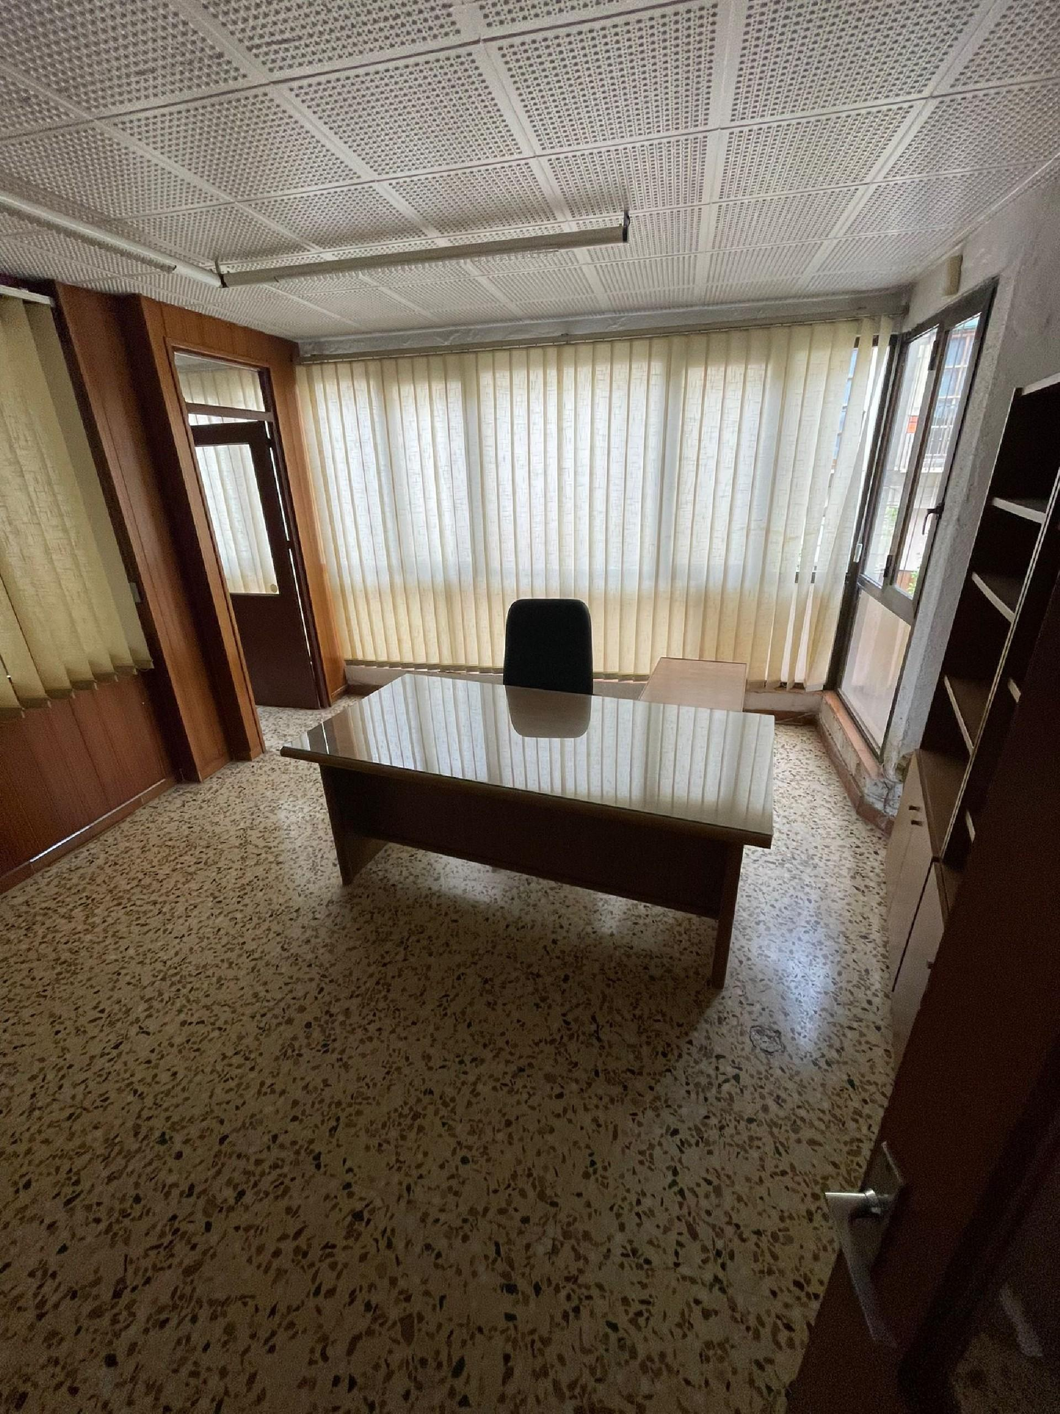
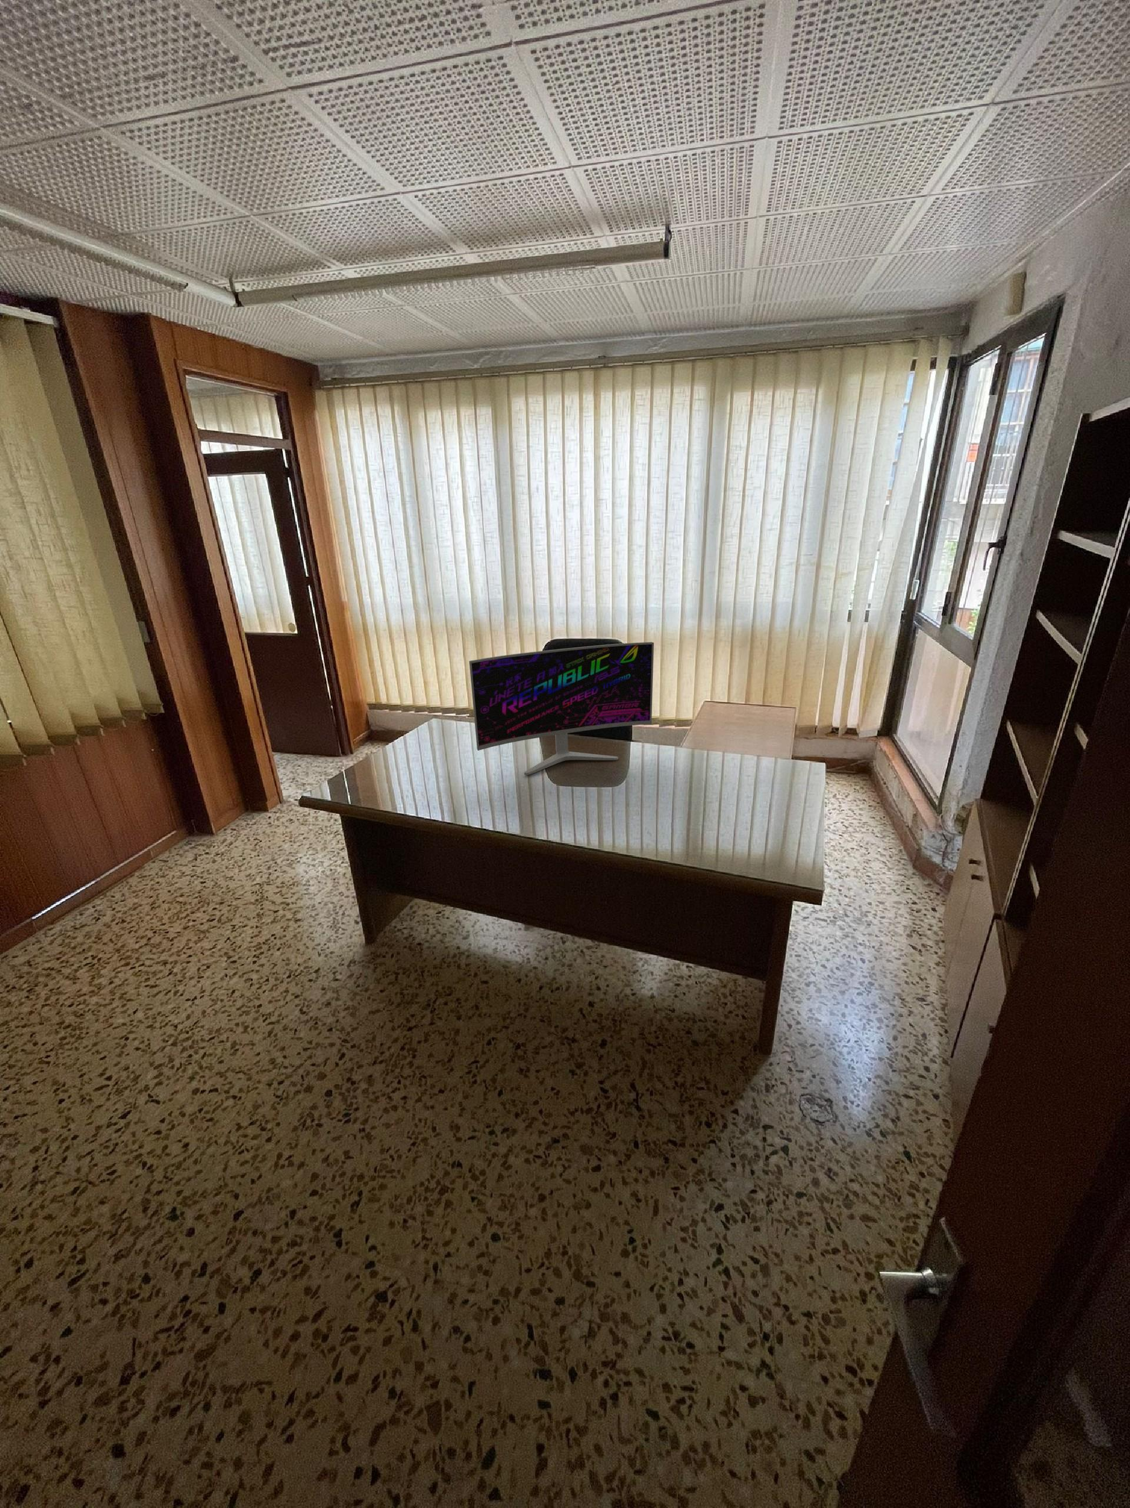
+ monitor (565, 708)
